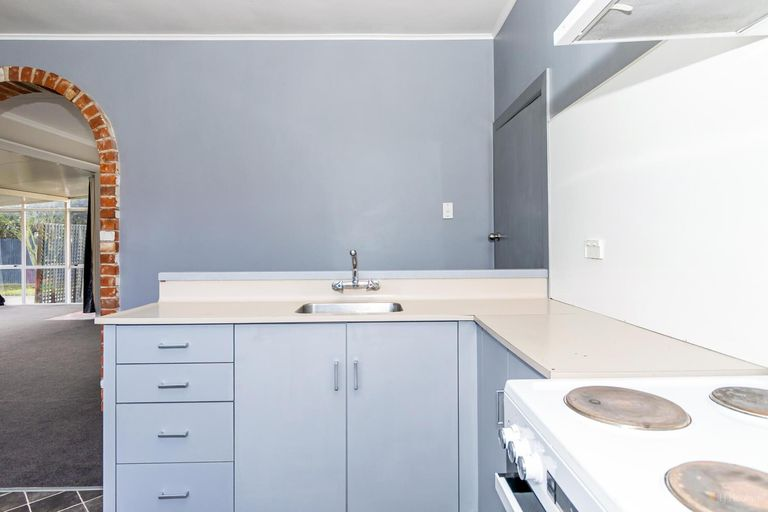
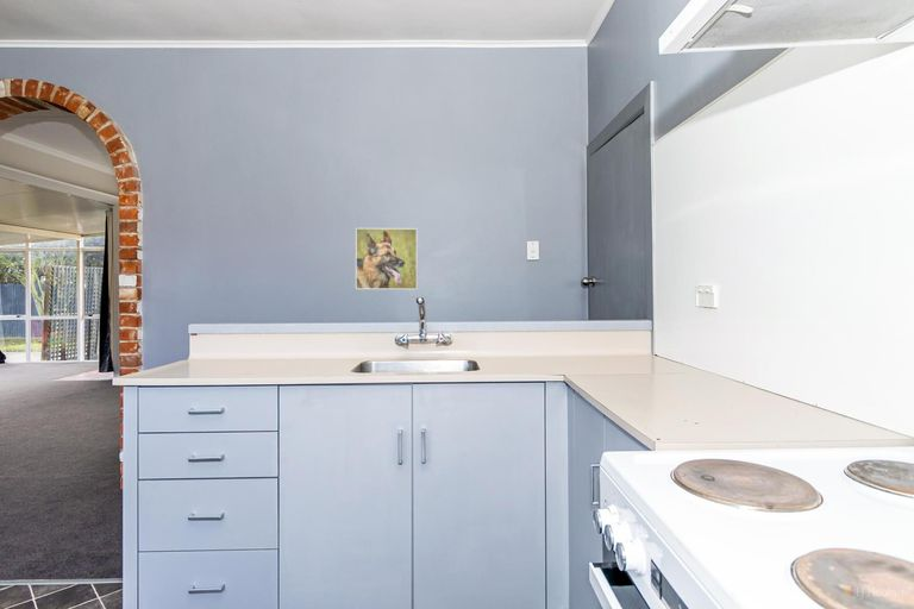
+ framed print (386, 258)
